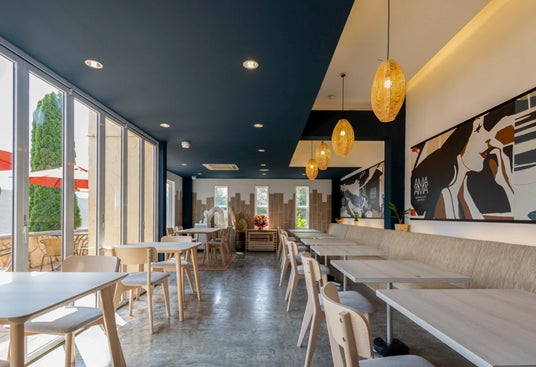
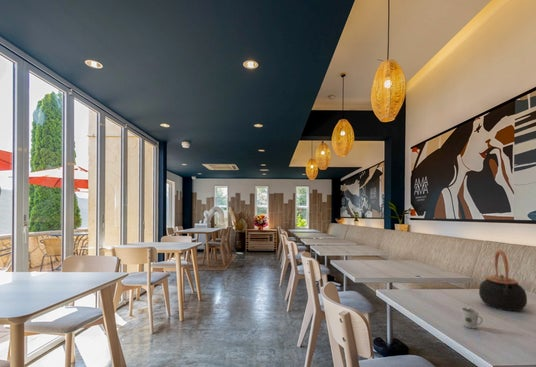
+ teapot (502, 278)
+ cup (472, 313)
